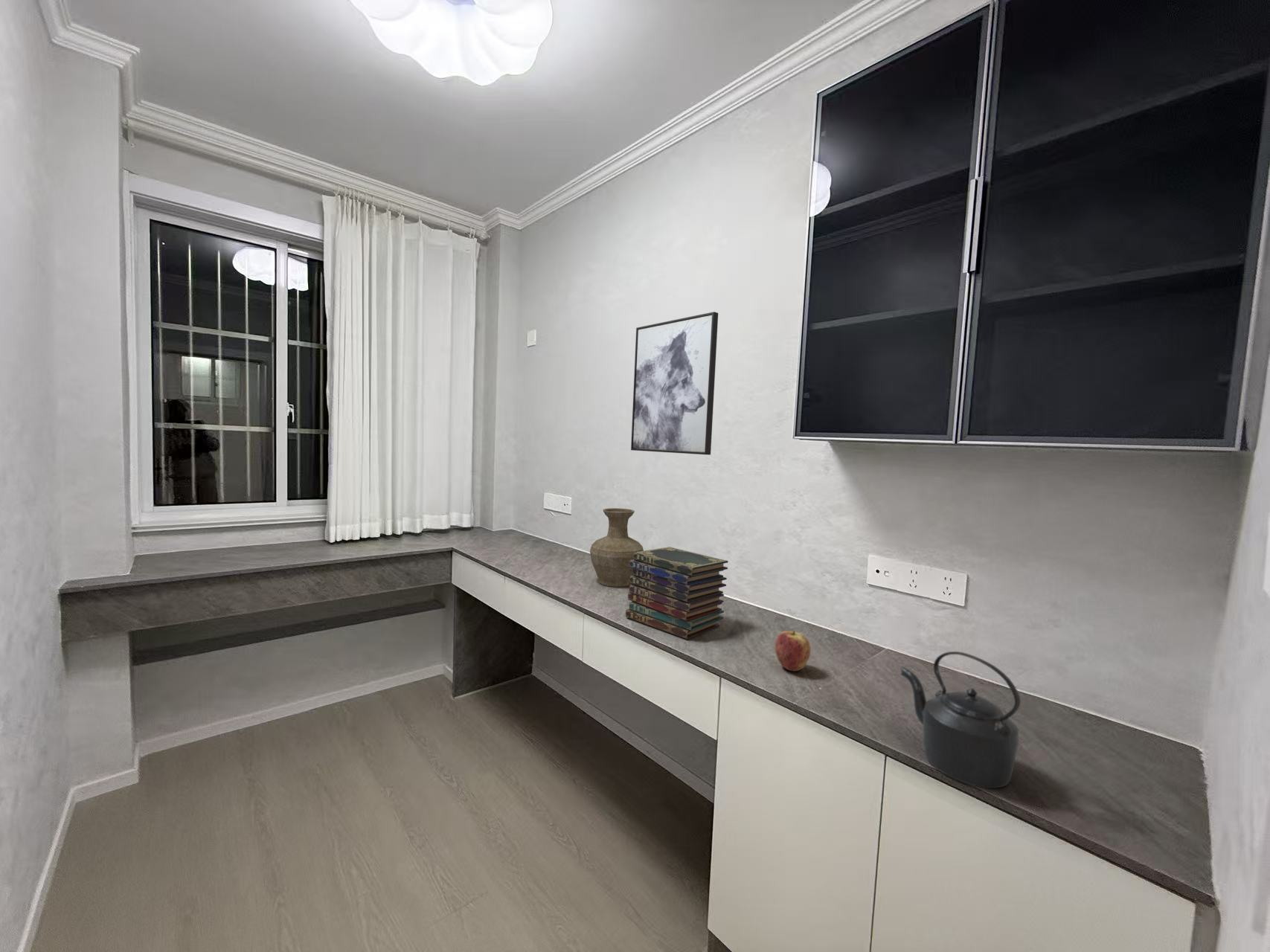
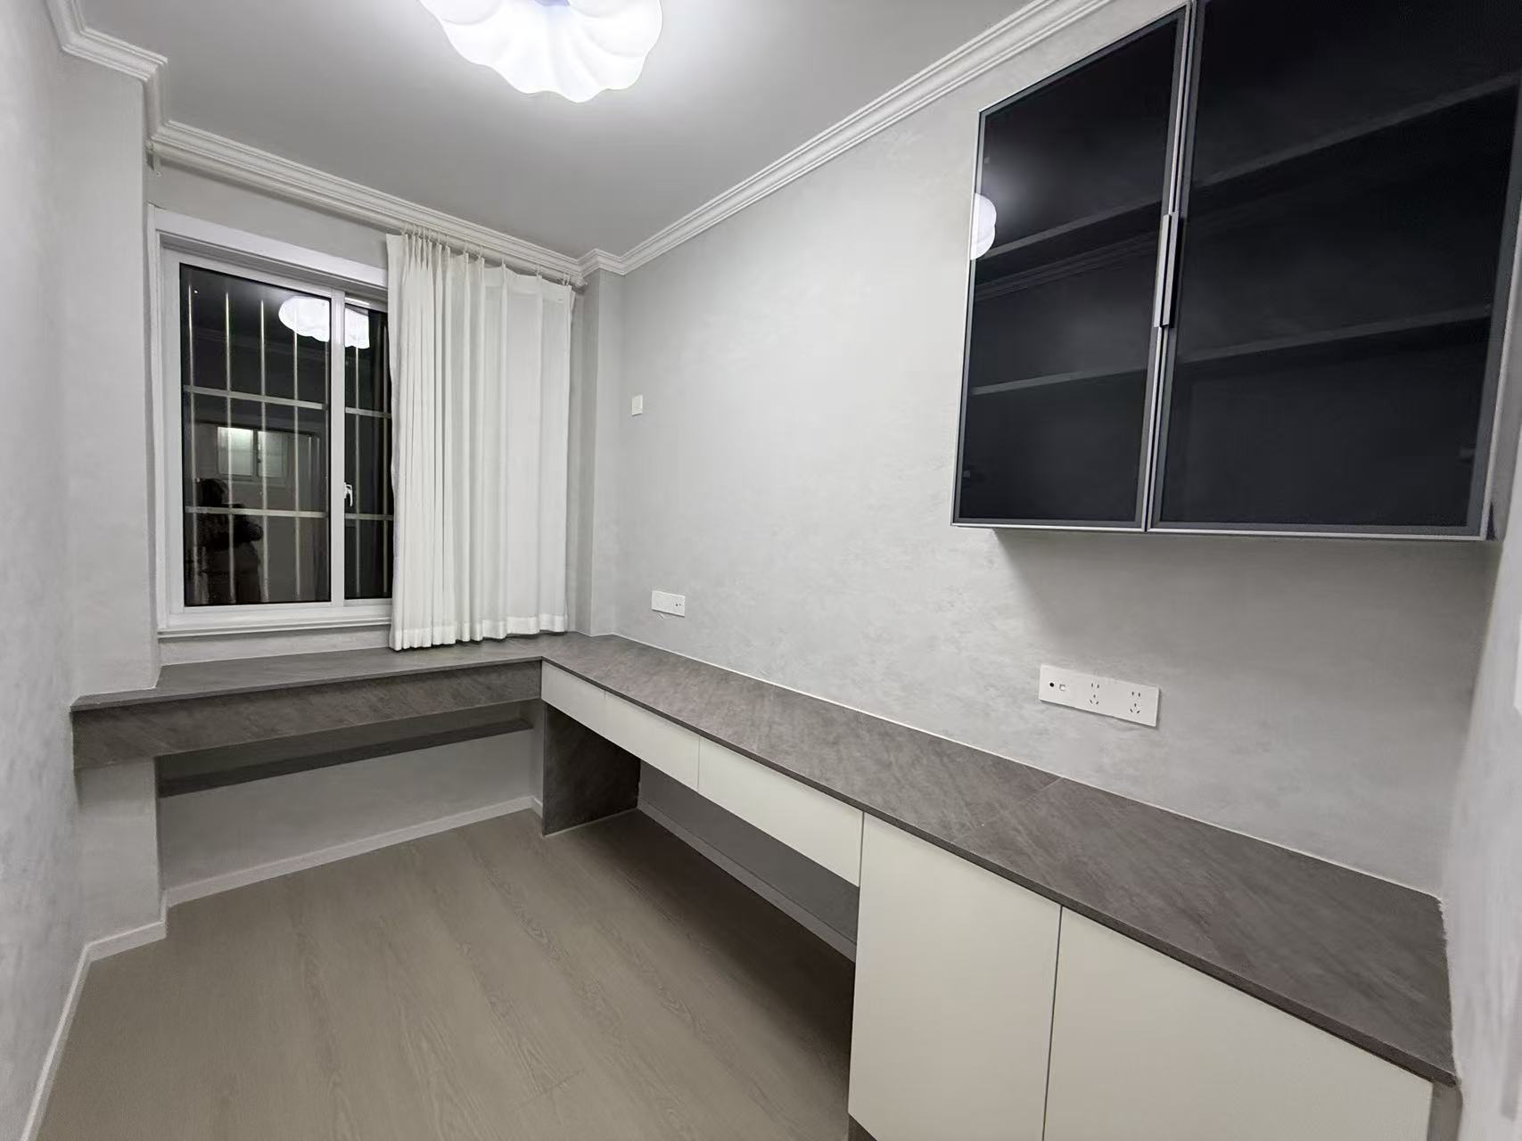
- vase (617, 546)
- apple (792, 649)
- book stack (676, 589)
- kettle (952, 701)
- wall art (670, 387)
